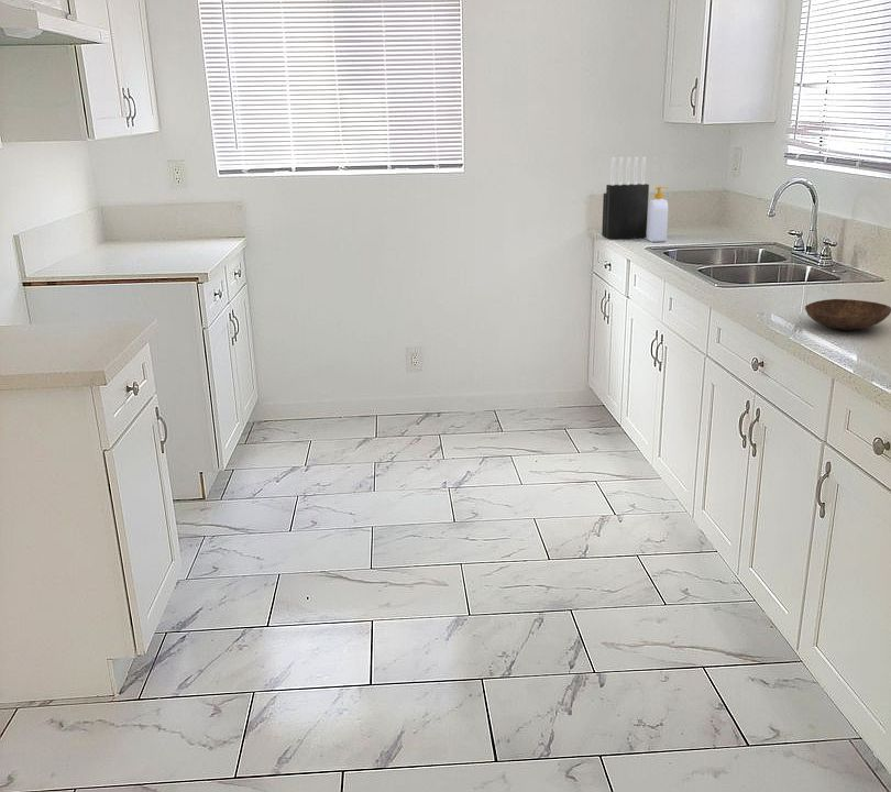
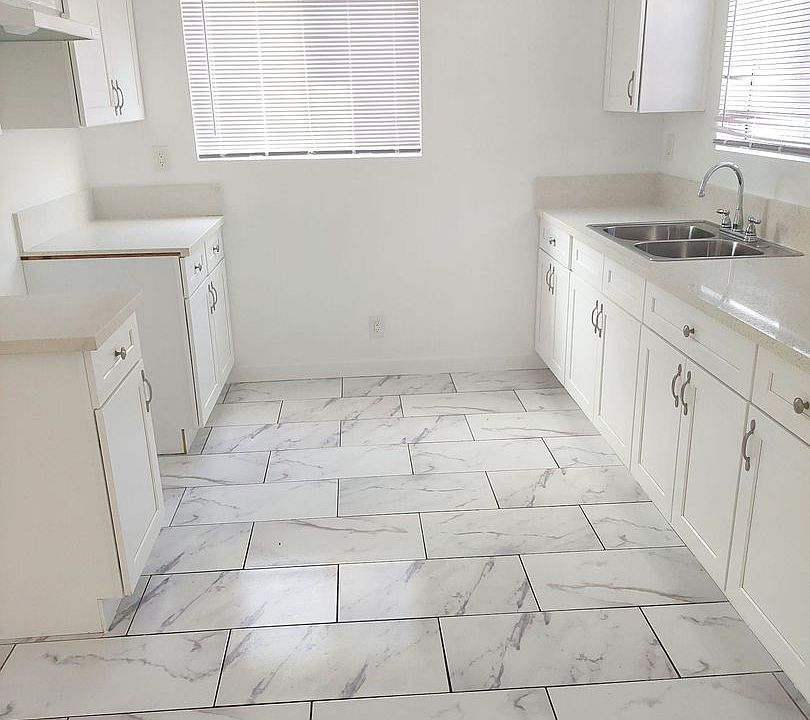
- soap bottle (658, 213)
- bowl (846, 317)
- knife block (625, 197)
